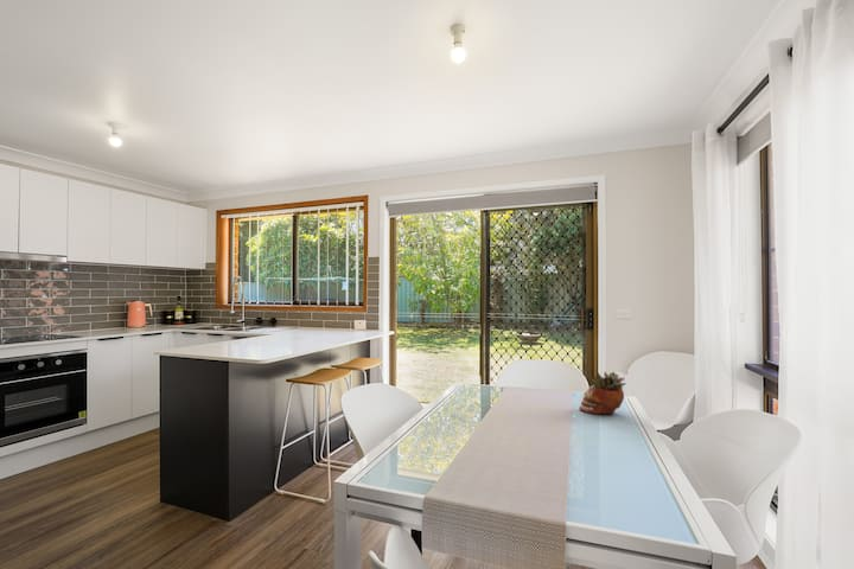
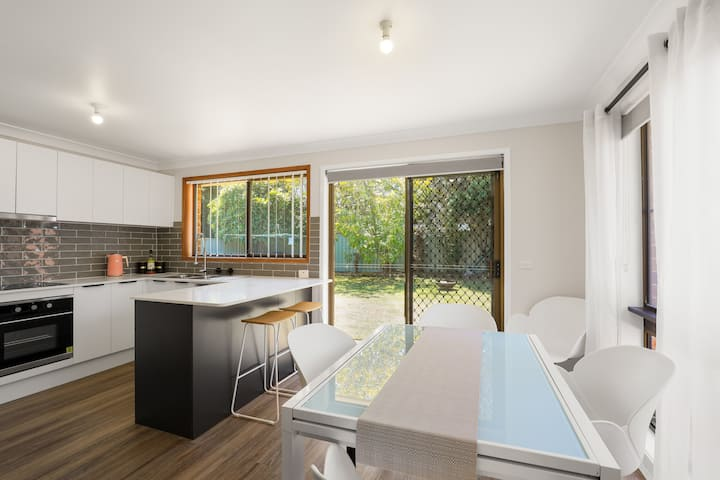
- succulent planter (601, 391)
